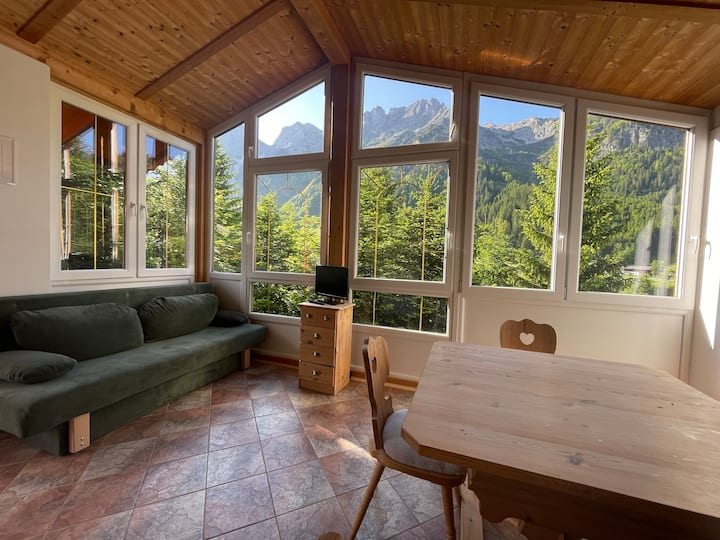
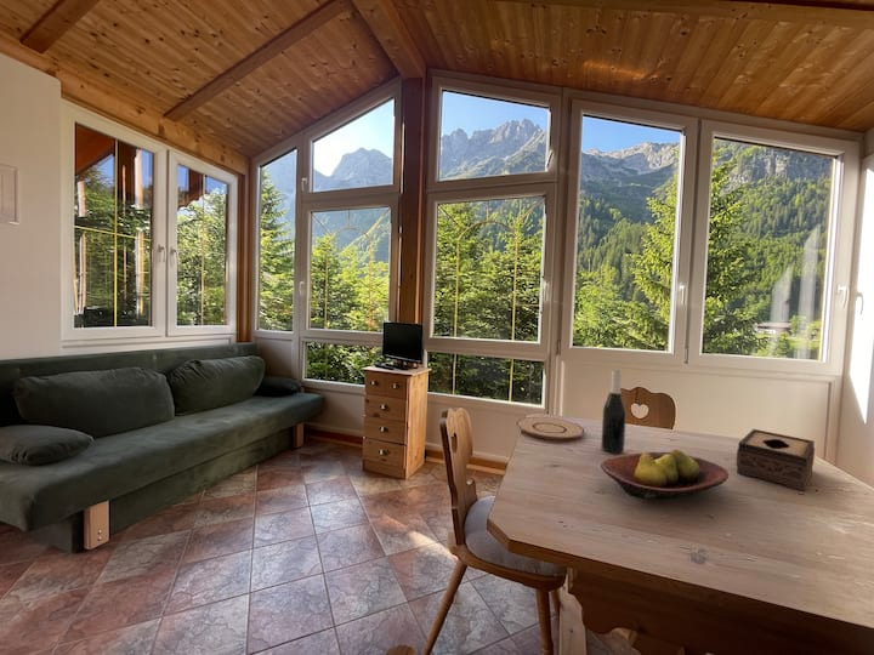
+ tissue box (776, 456)
+ plate (549, 427)
+ fruit bowl (663, 469)
+ wine bottle (614, 410)
